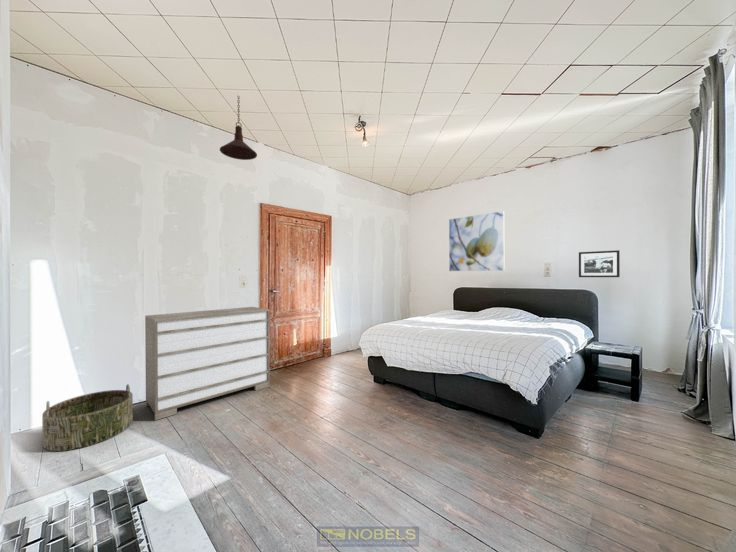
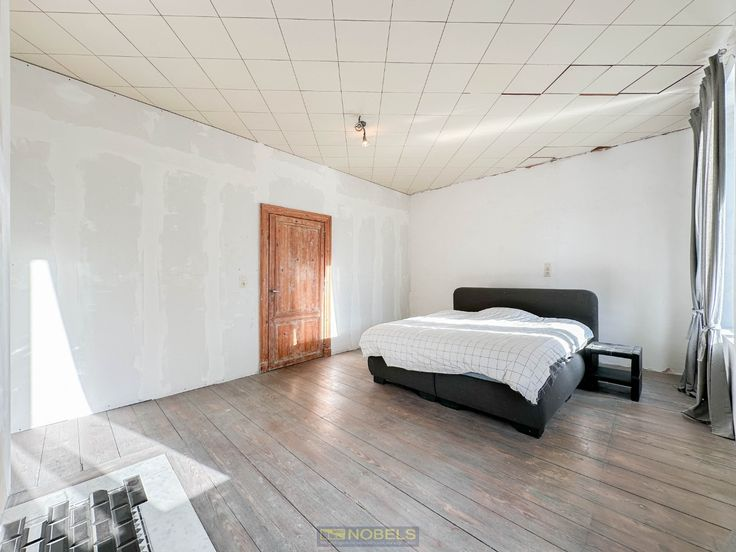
- picture frame (598, 264)
- dresser (212, 353)
- pendant light (238, 123)
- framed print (475, 243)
- basket (91, 412)
